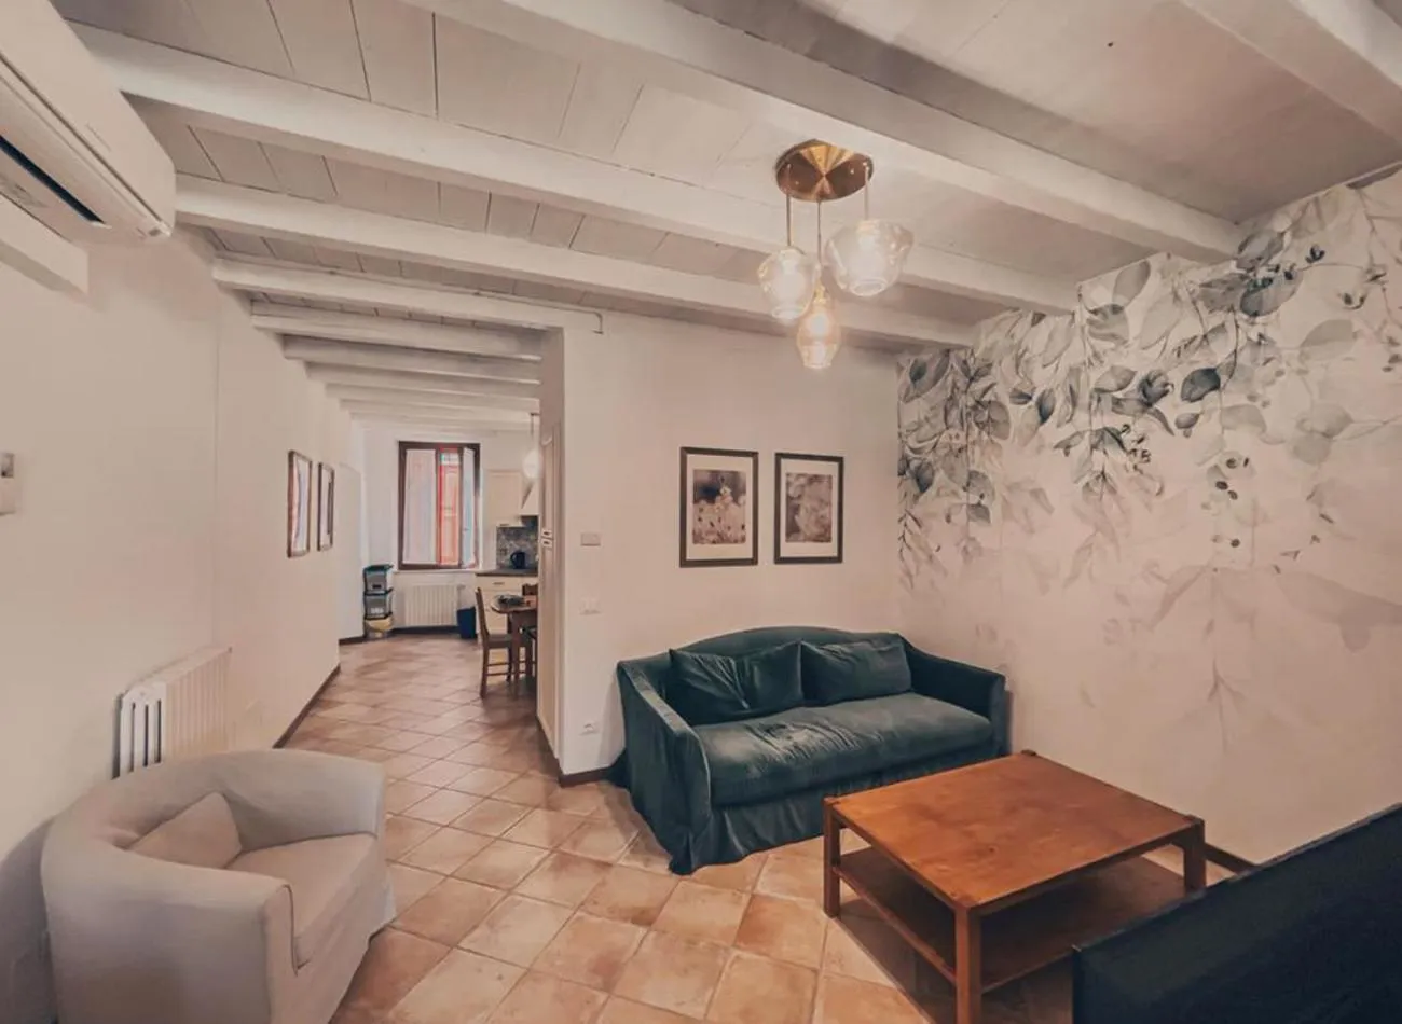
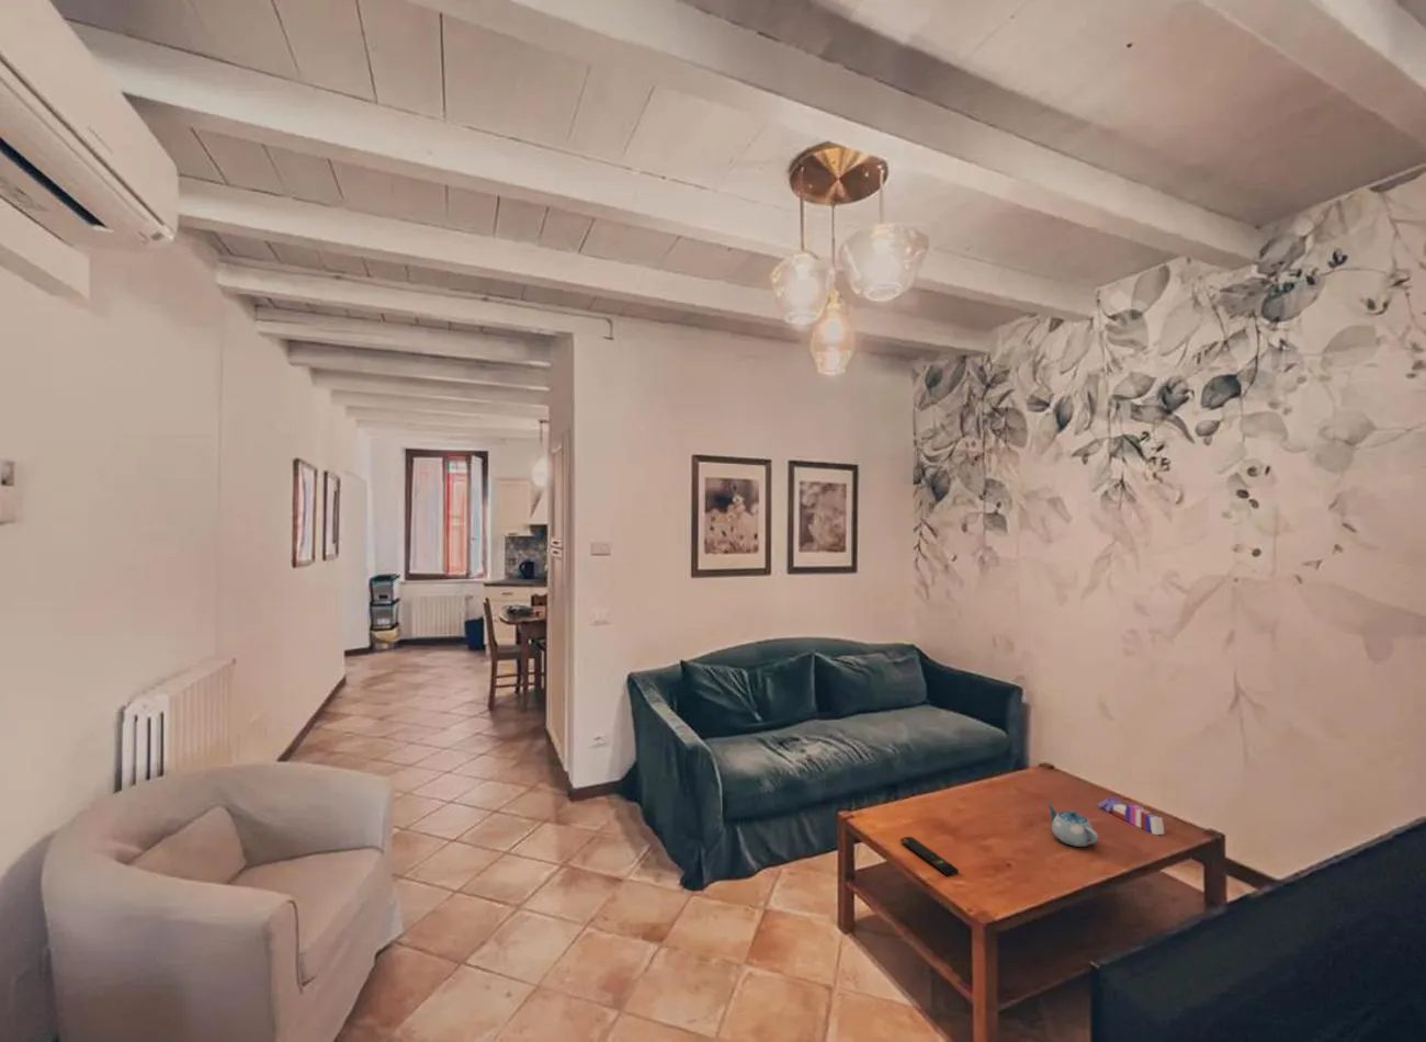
+ chinaware (1071, 825)
+ remote control (927, 855)
+ books (1129, 811)
